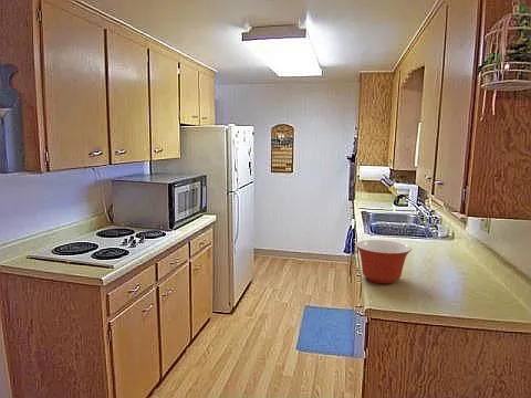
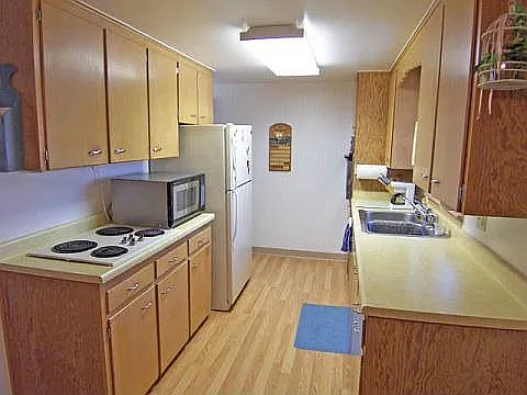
- mixing bowl (382, 262)
